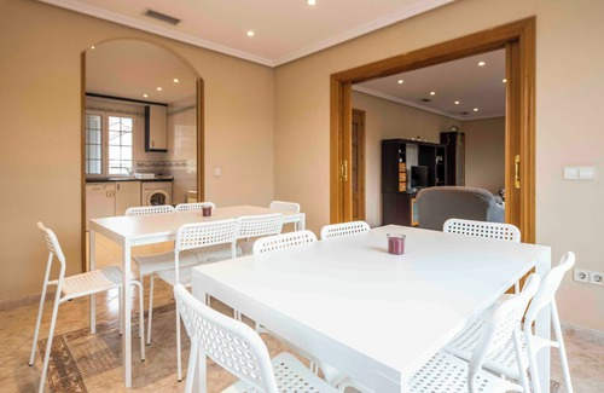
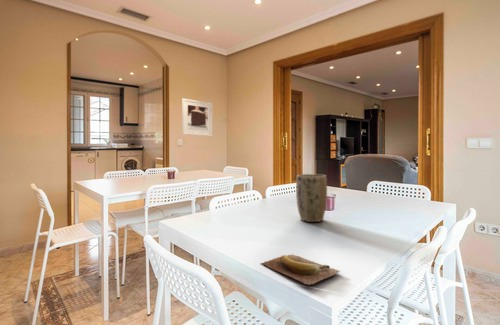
+ plant pot (311, 197)
+ banana (298, 263)
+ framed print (197, 118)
